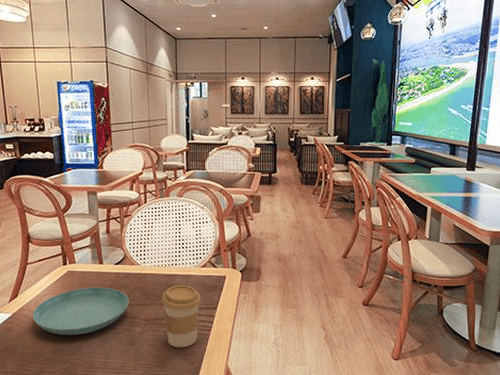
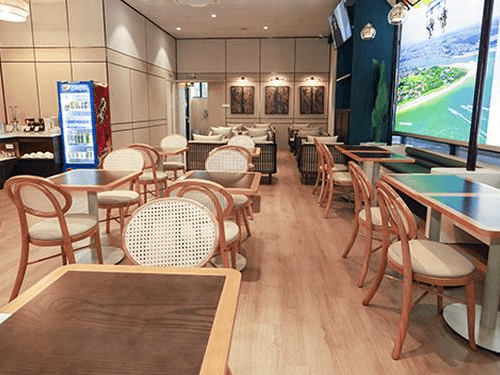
- coffee cup (181, 315)
- saucer (83, 311)
